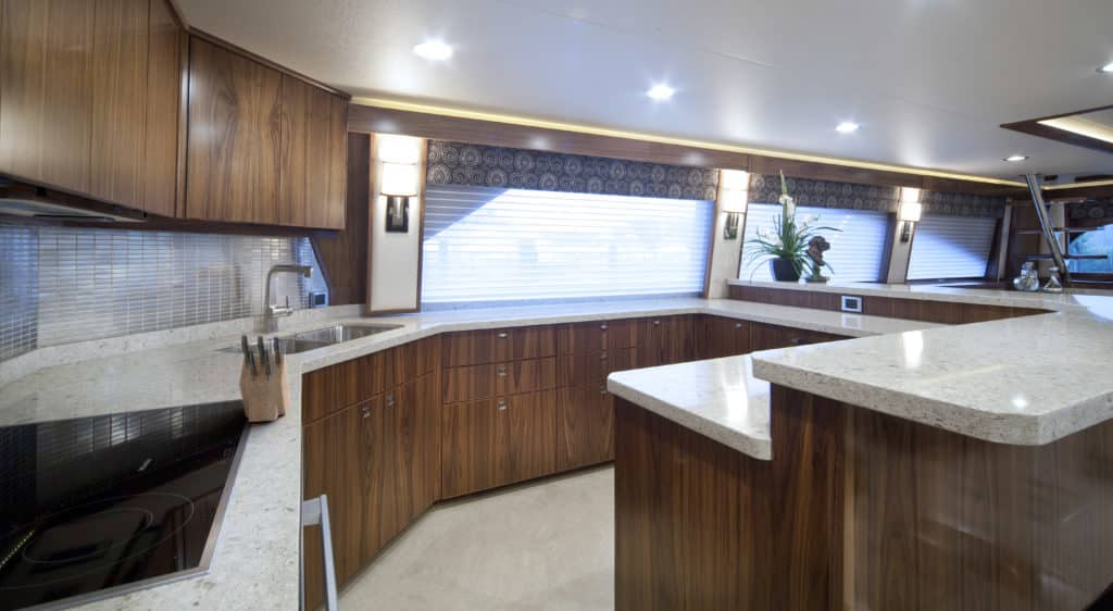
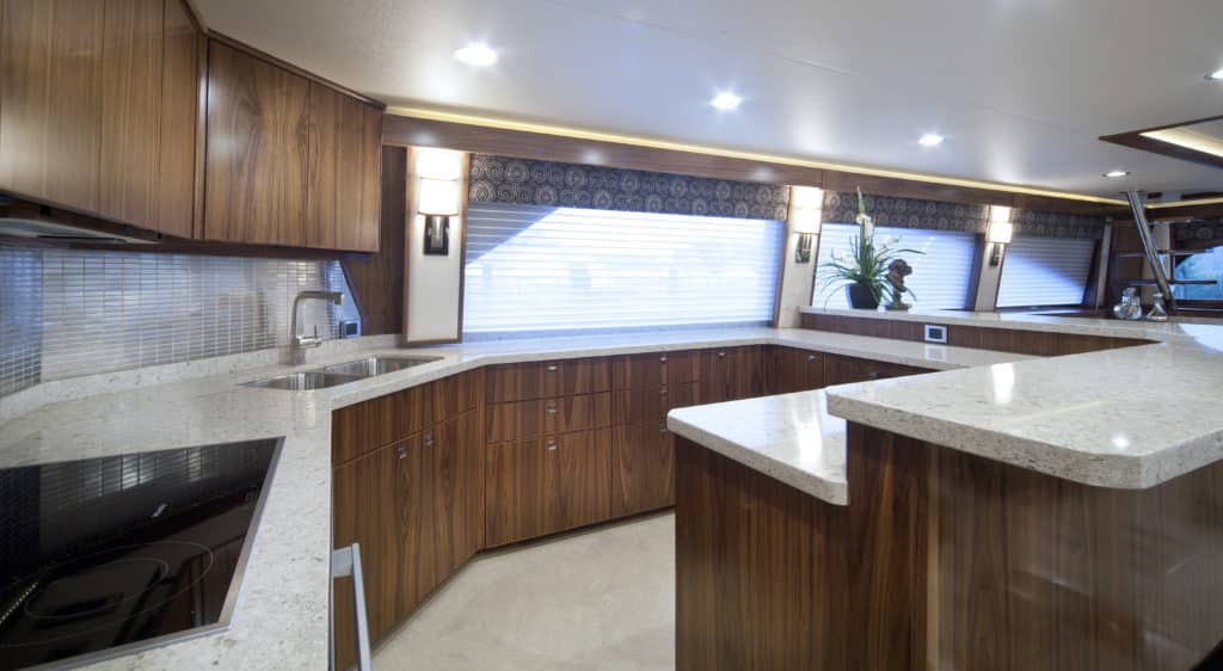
- knife block (266, 374)
